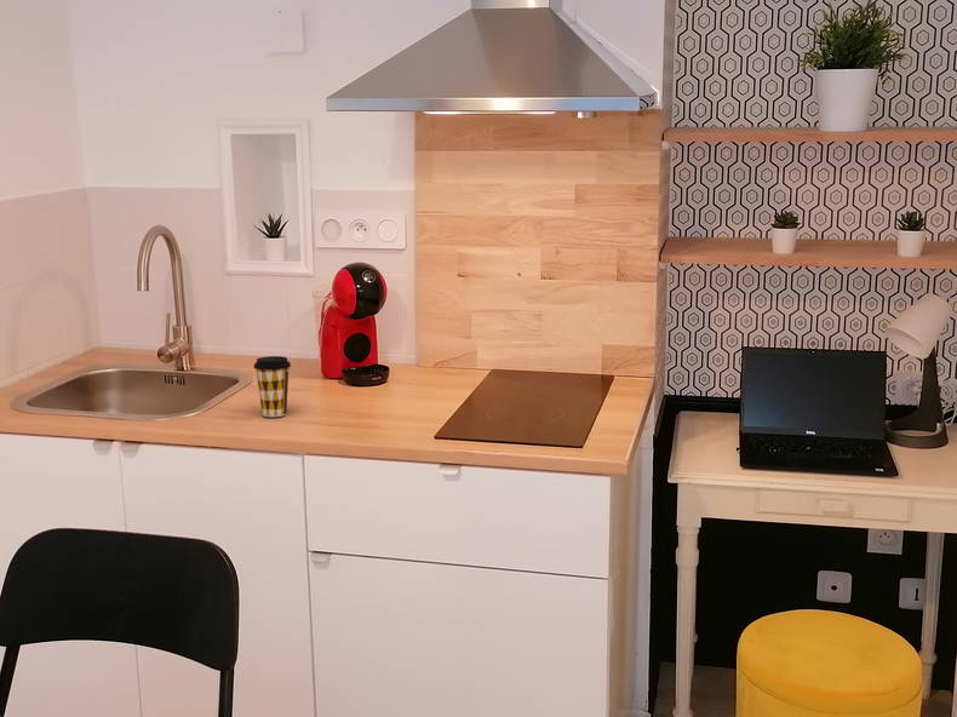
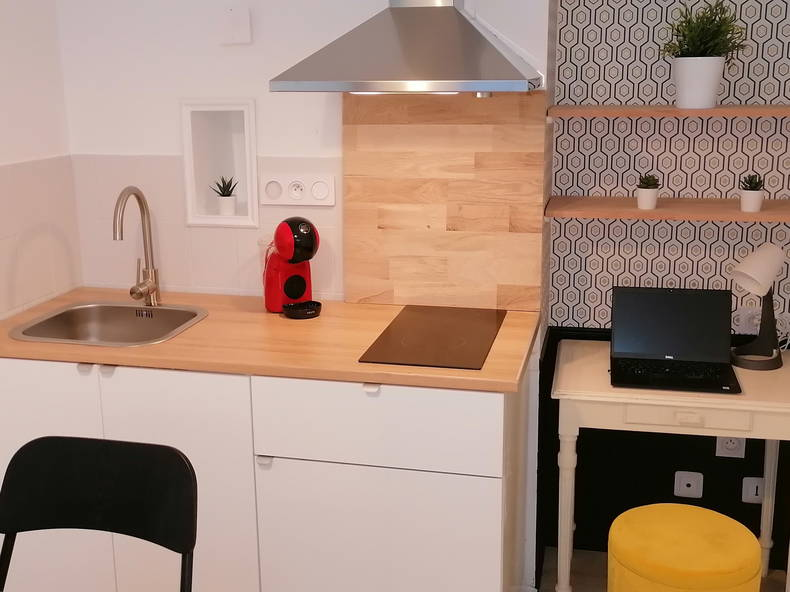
- coffee cup (273, 386)
